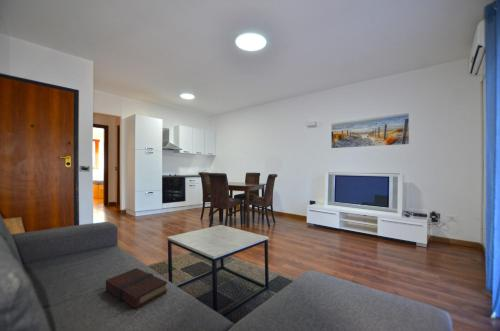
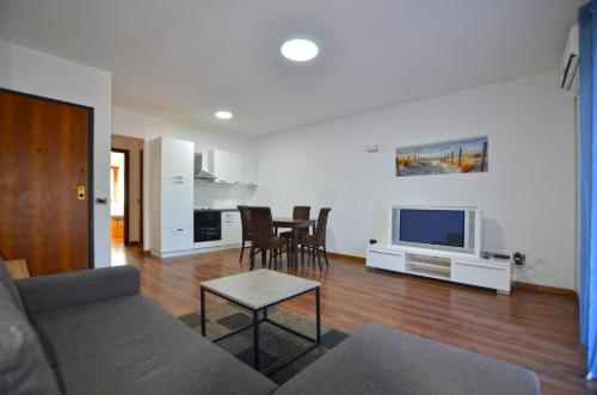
- book (136, 285)
